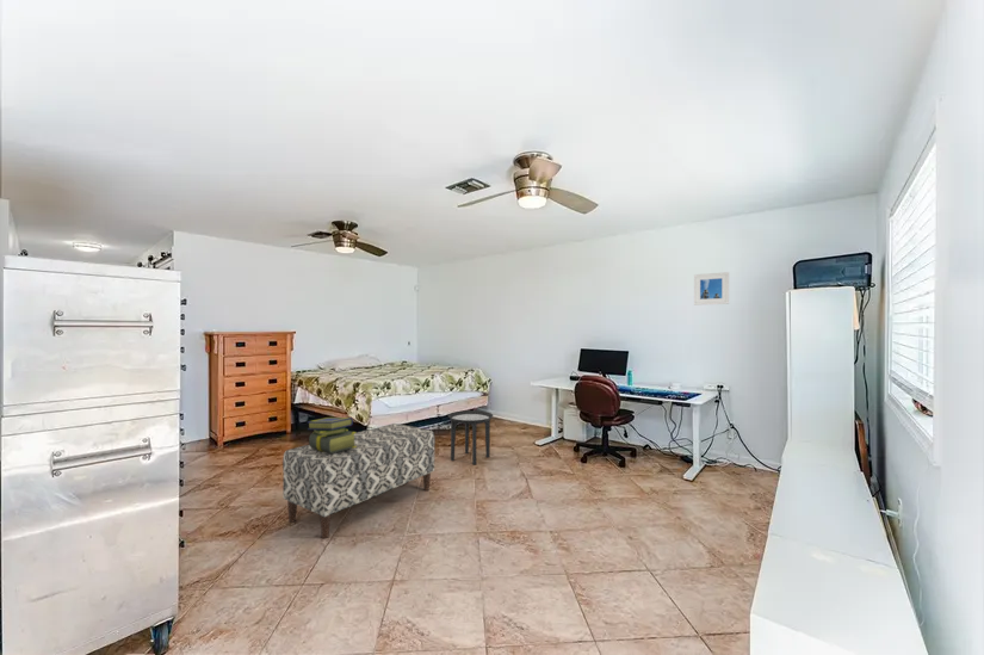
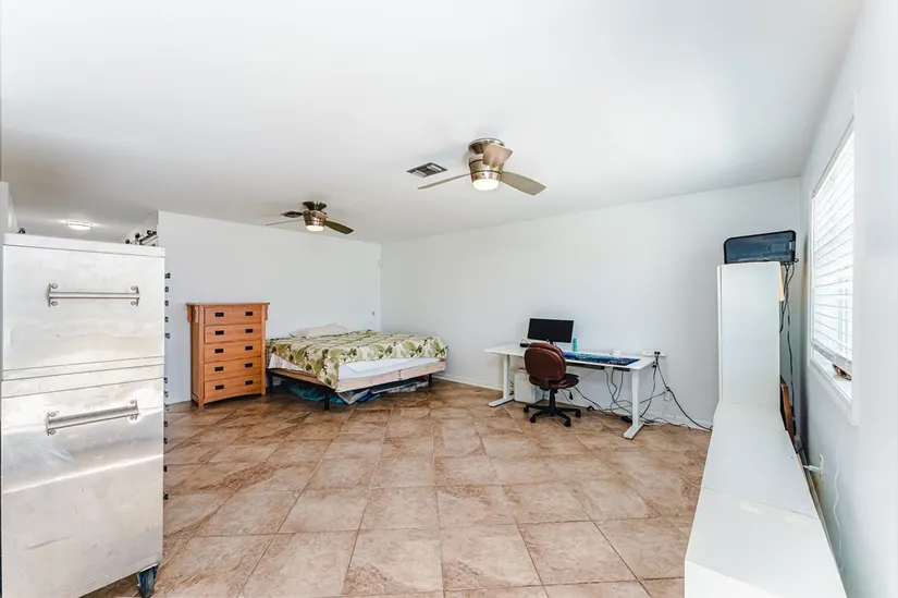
- bench (365, 471)
- side table (472, 437)
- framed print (711, 289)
- stack of books (330, 432)
